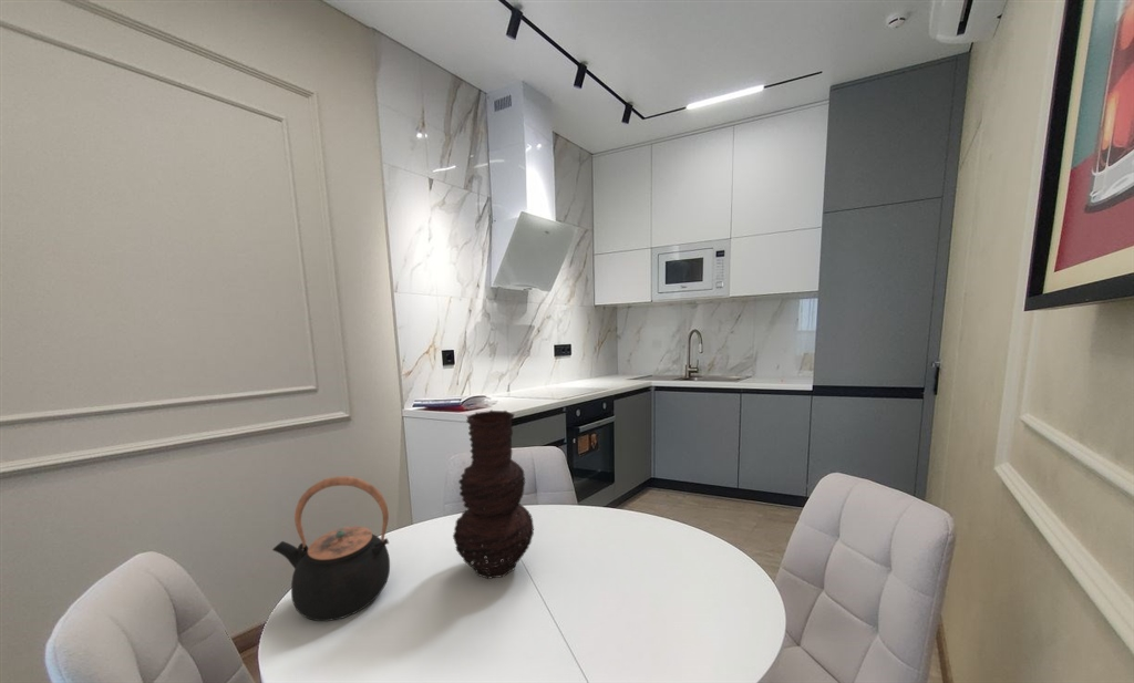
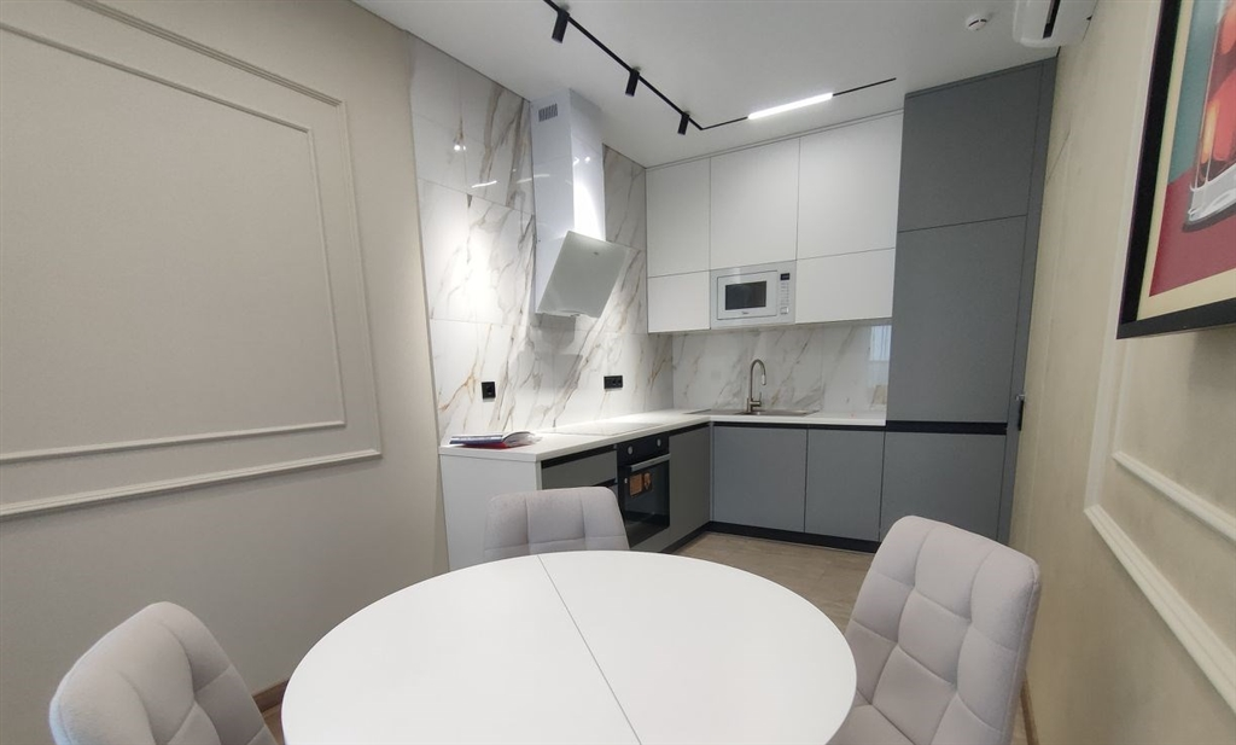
- vase (493, 491)
- teapot (331, 538)
